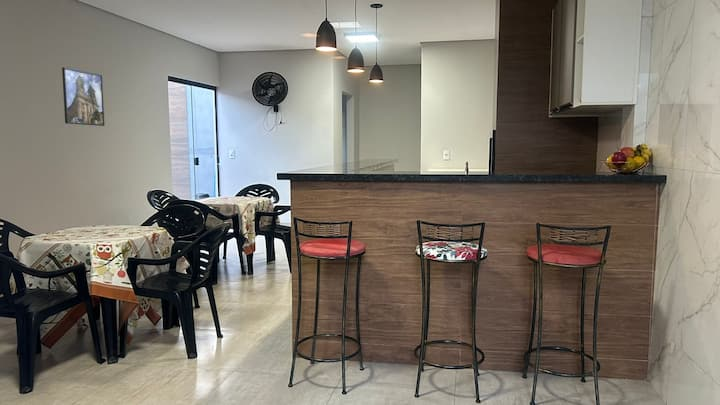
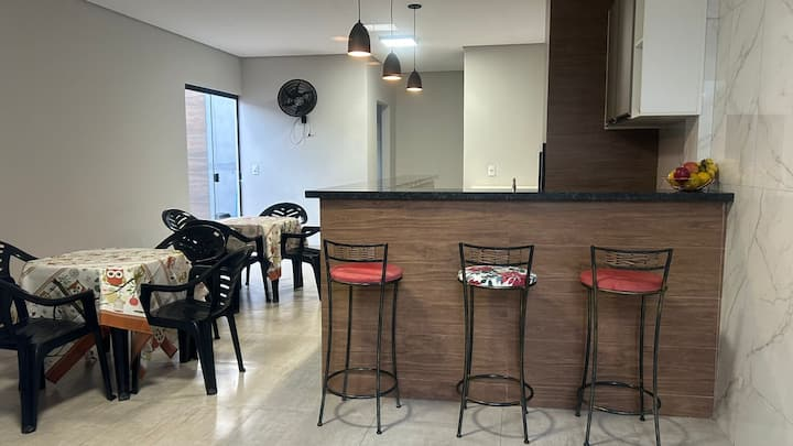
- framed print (84, 98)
